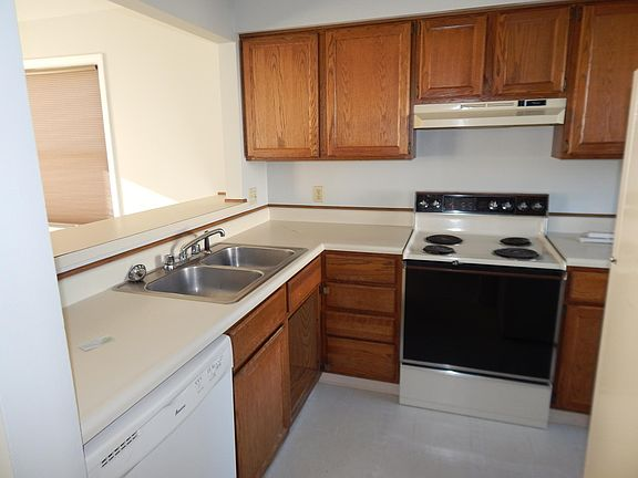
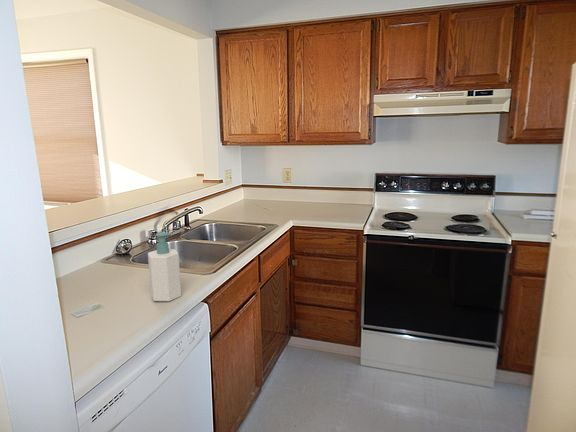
+ soap bottle (164, 265)
